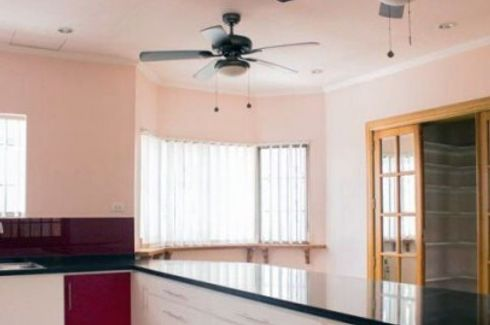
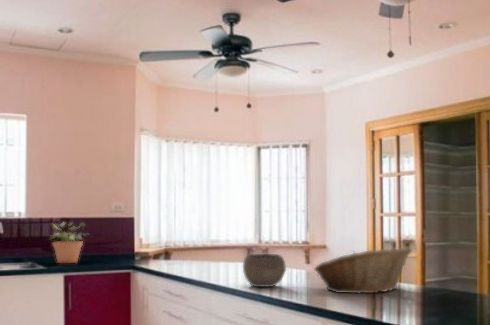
+ potted plant (66, 242)
+ fruit basket (364, 267)
+ bowl (264, 270)
